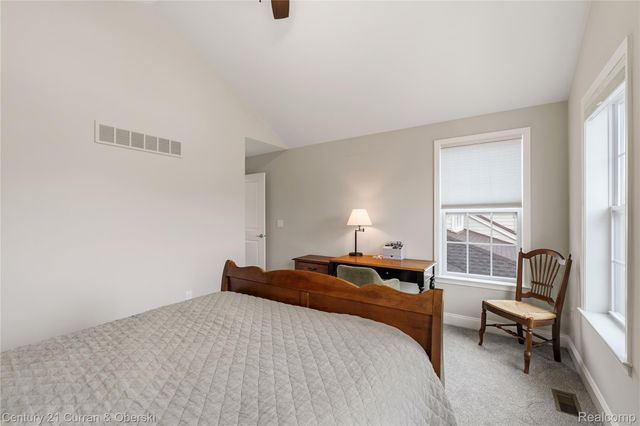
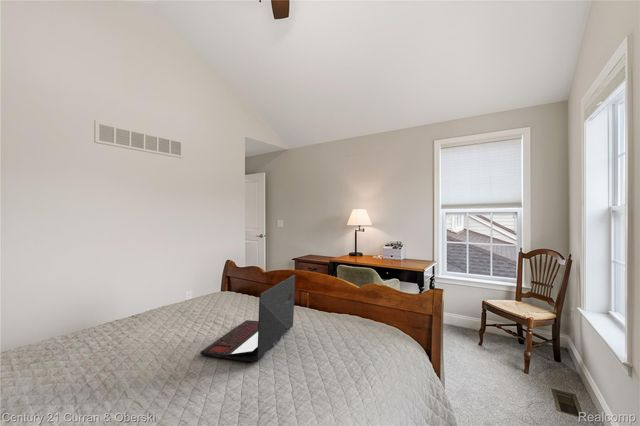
+ laptop (259, 311)
